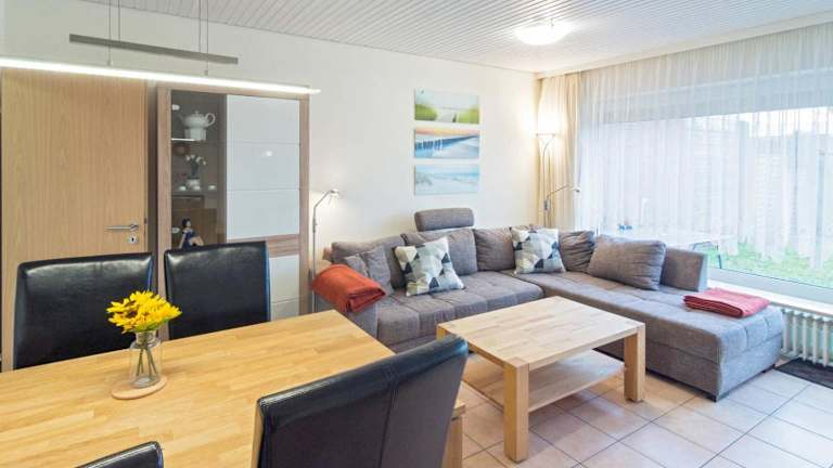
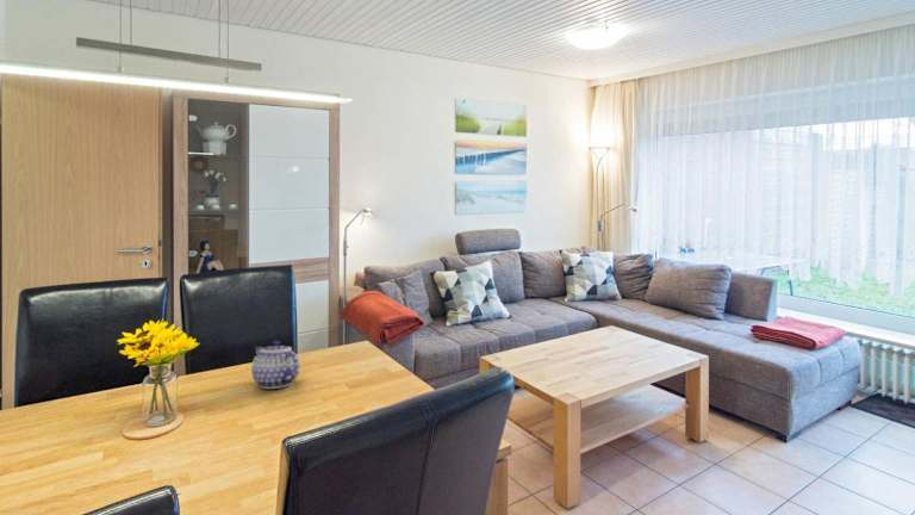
+ teapot (275, 362)
